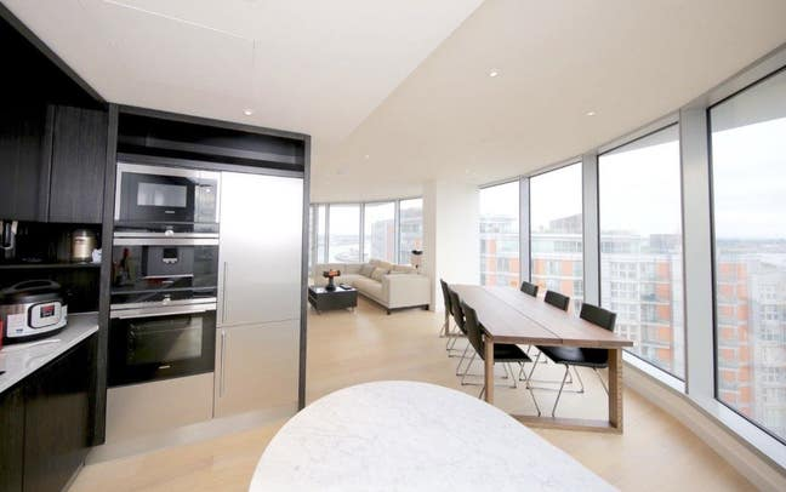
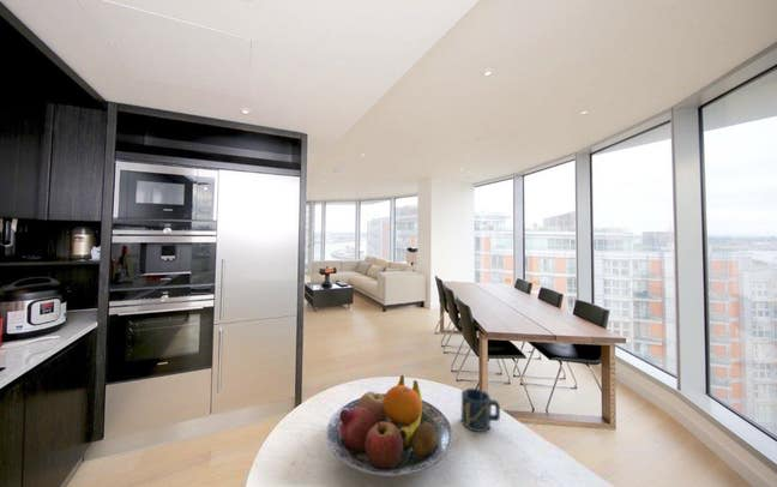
+ fruit bowl (389, 420)
+ cup (480, 409)
